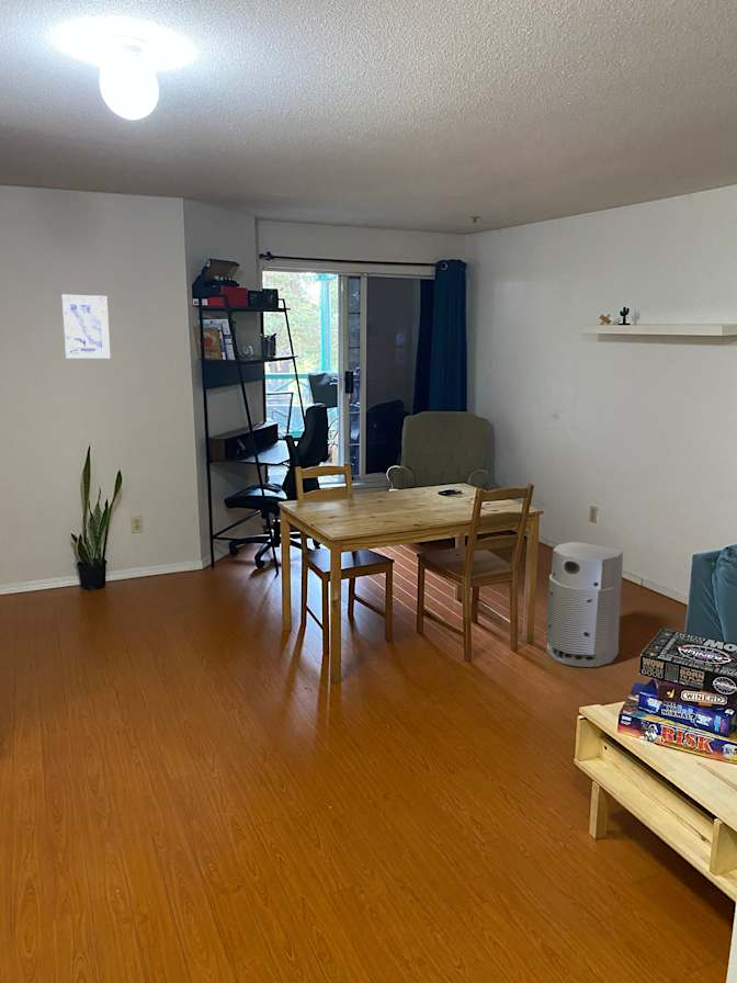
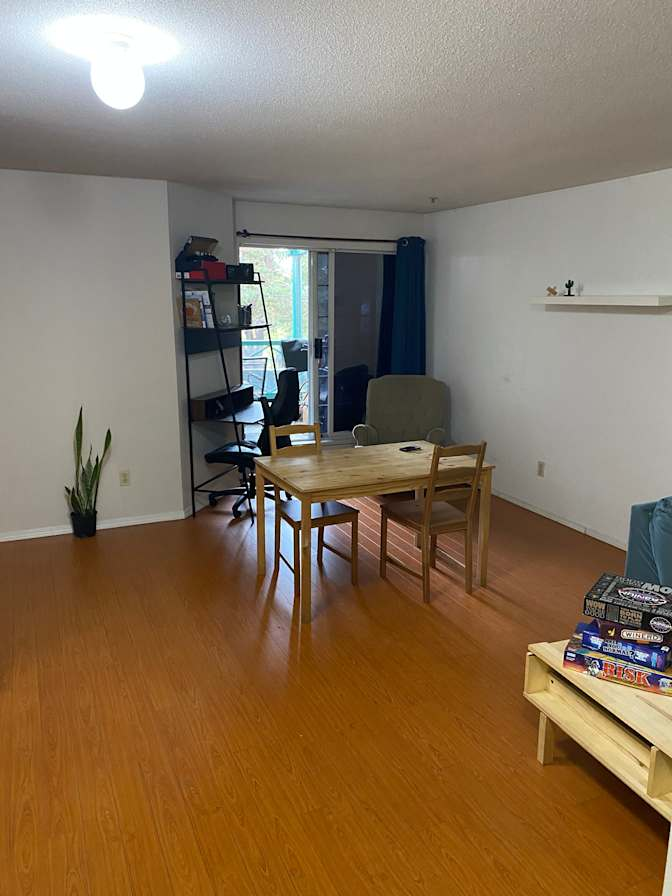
- air purifier (582, 602)
- wall art (86, 327)
